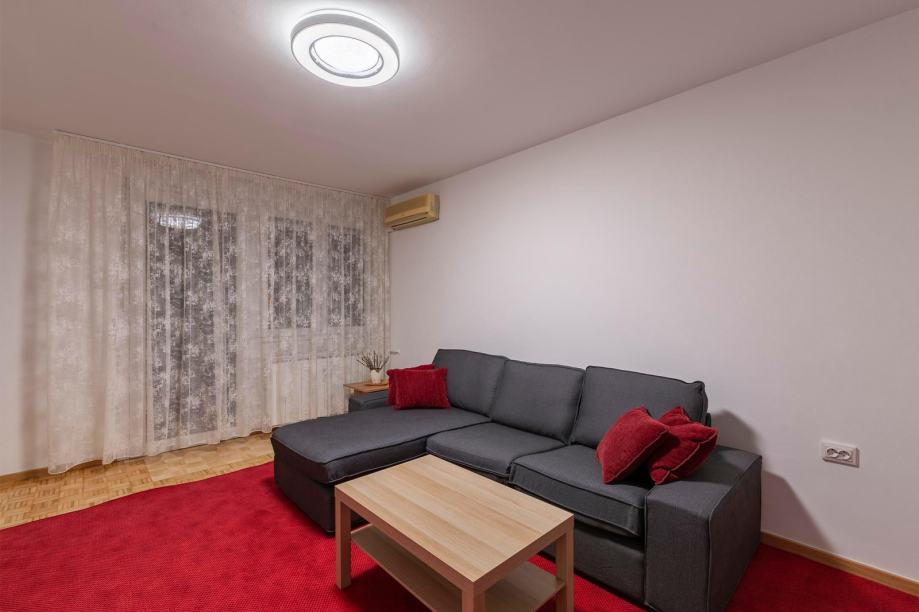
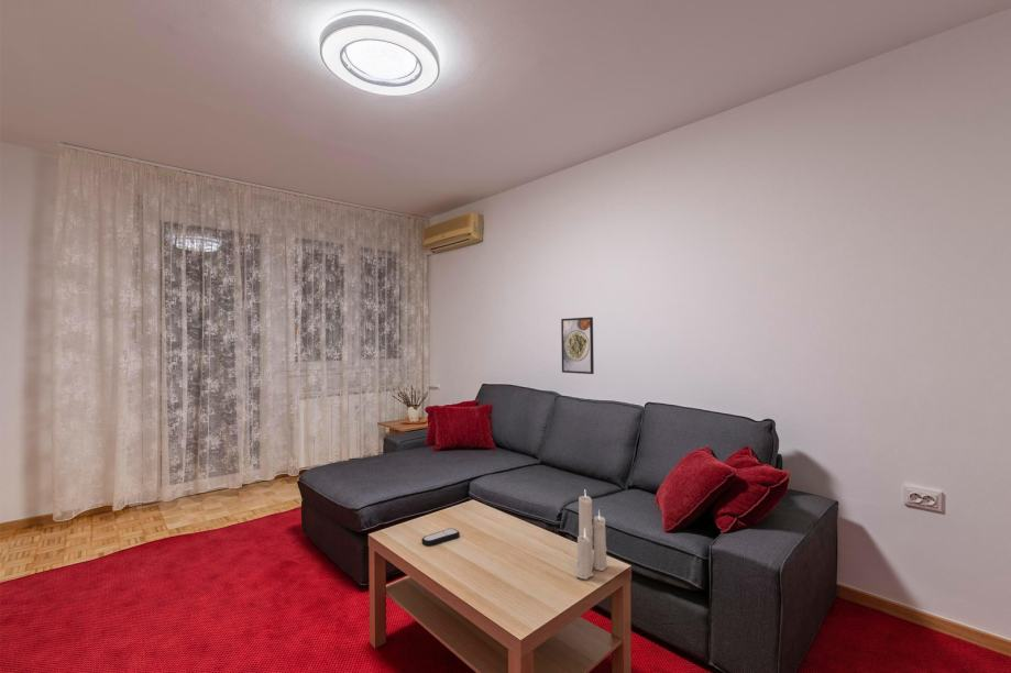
+ remote control (440, 536)
+ candle (587, 527)
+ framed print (576, 345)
